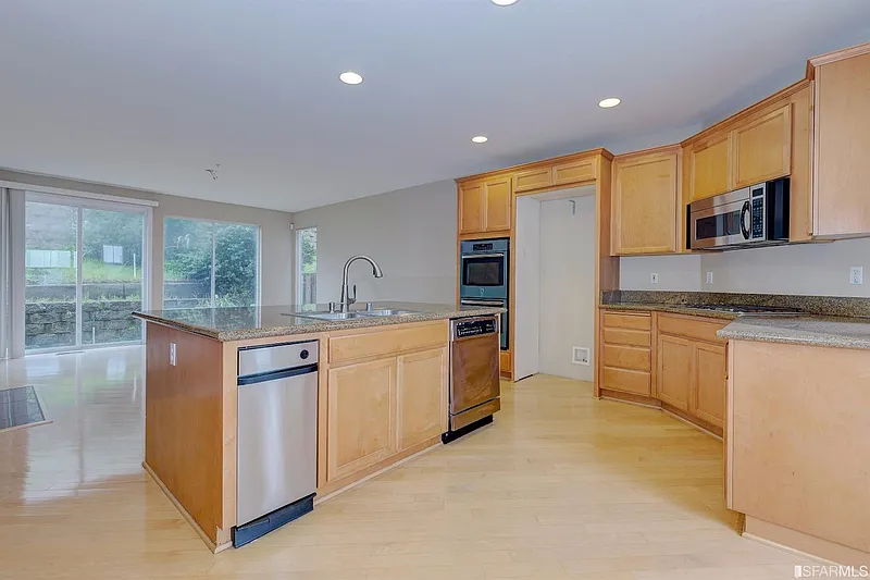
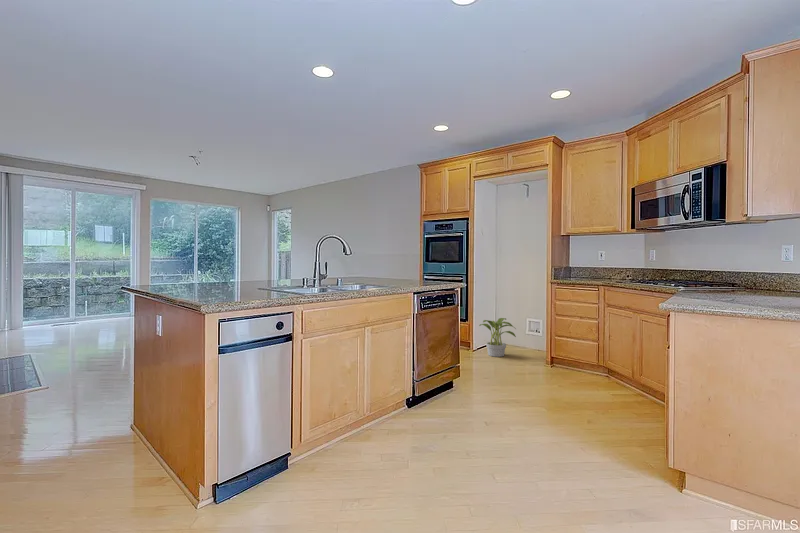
+ potted plant (496, 336)
